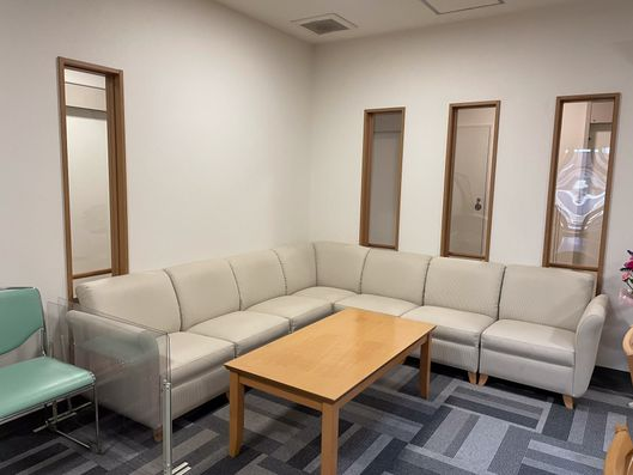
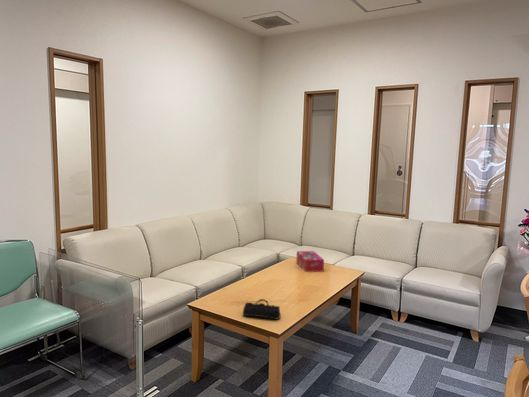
+ tissue box (309, 261)
+ pencil case (261, 307)
